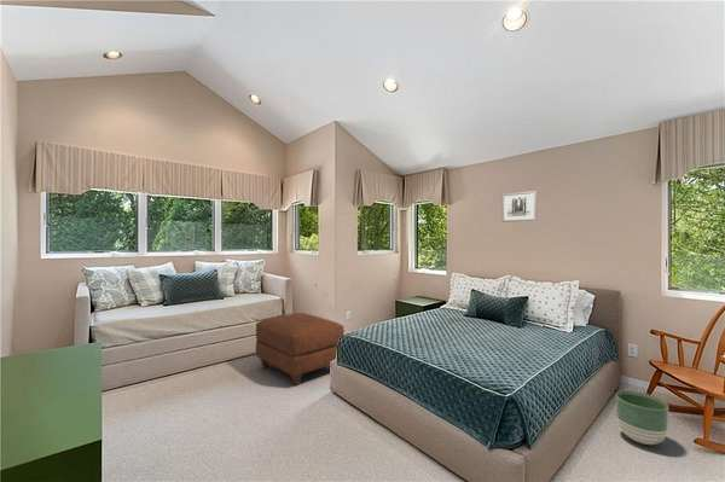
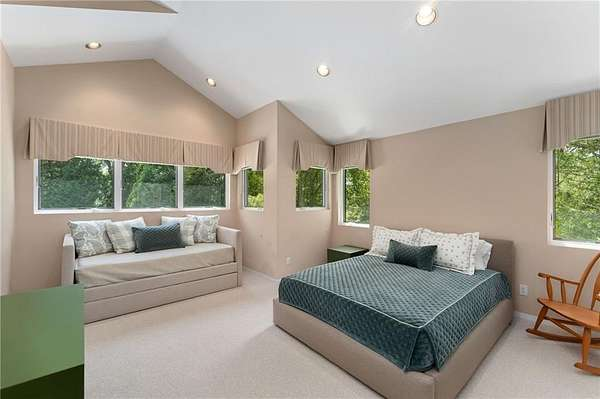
- ottoman (298, 343)
- planter (640, 419)
- wall art (518, 207)
